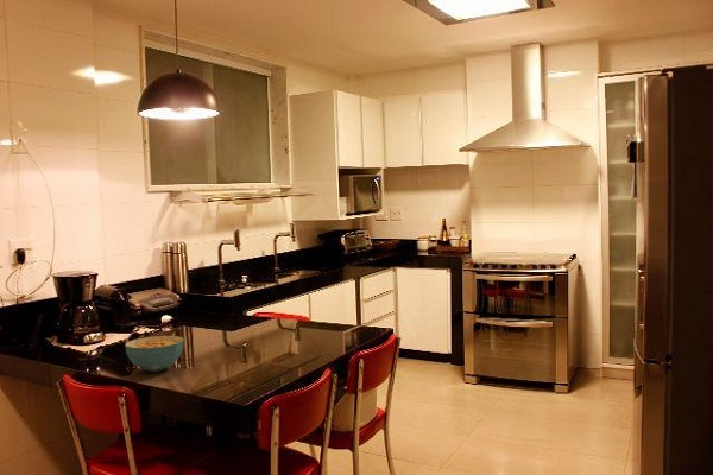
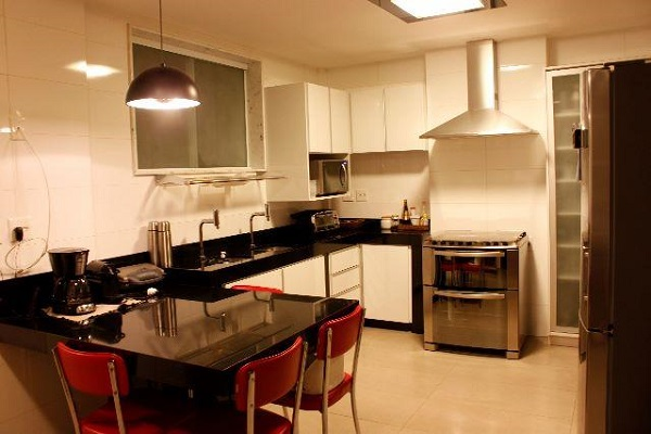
- cereal bowl (154, 355)
